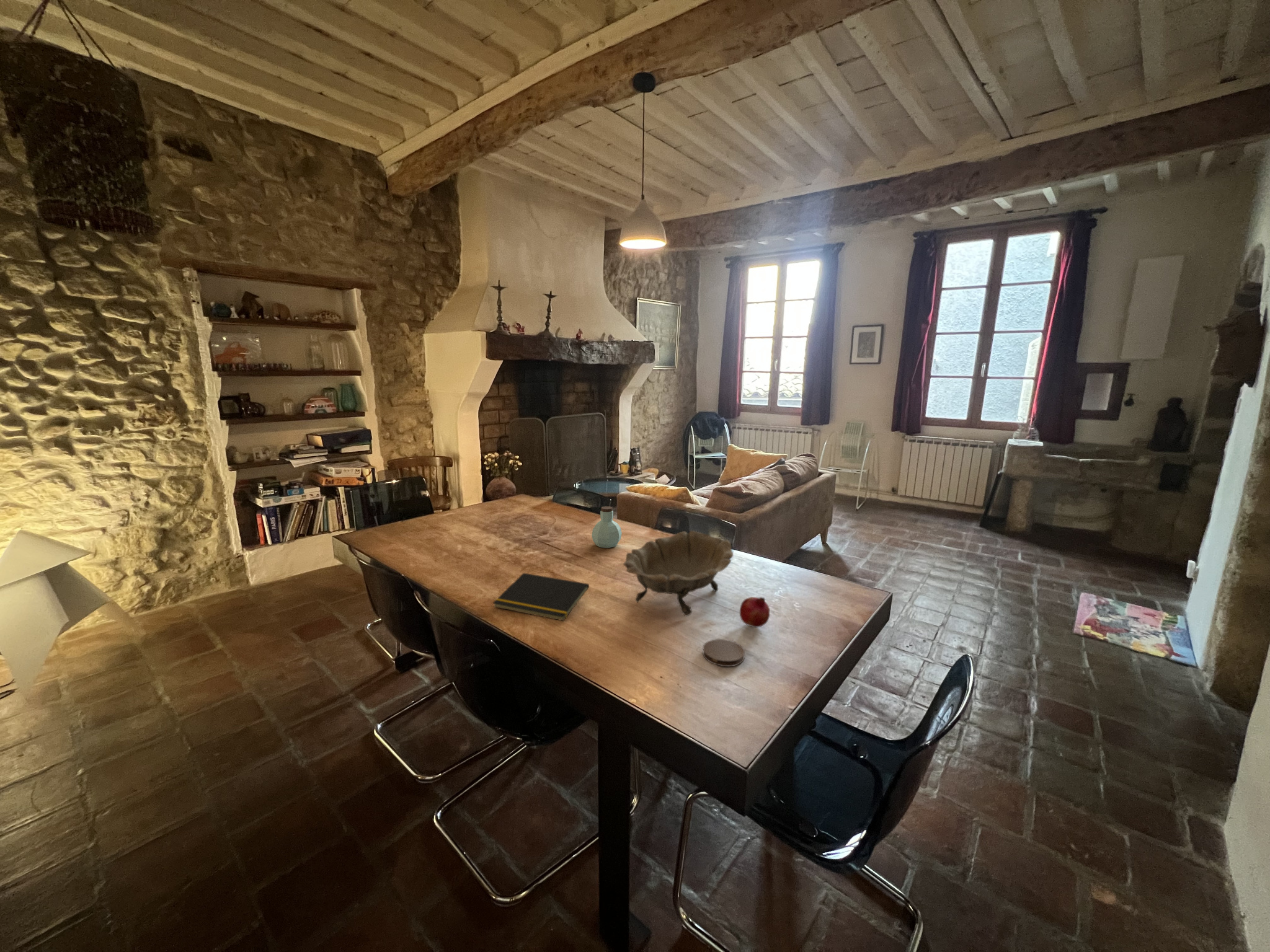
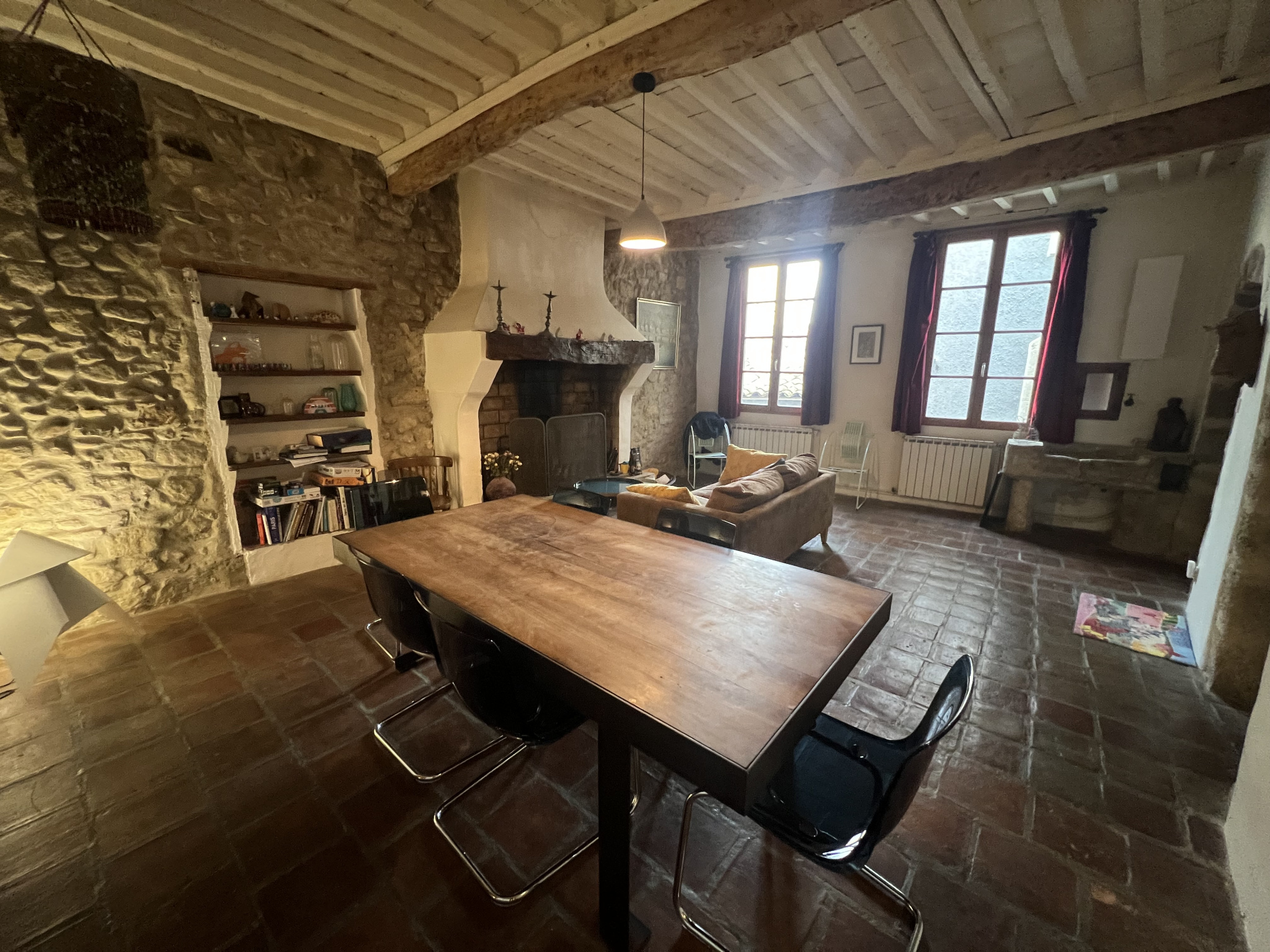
- jar (606, 526)
- notepad (542, 595)
- fruit (755, 610)
- coaster (723, 652)
- decorative bowl (679, 572)
